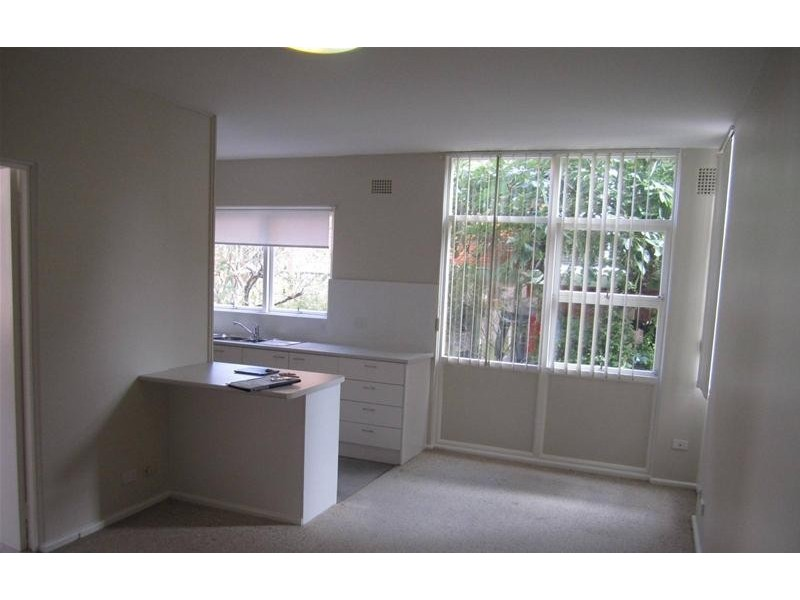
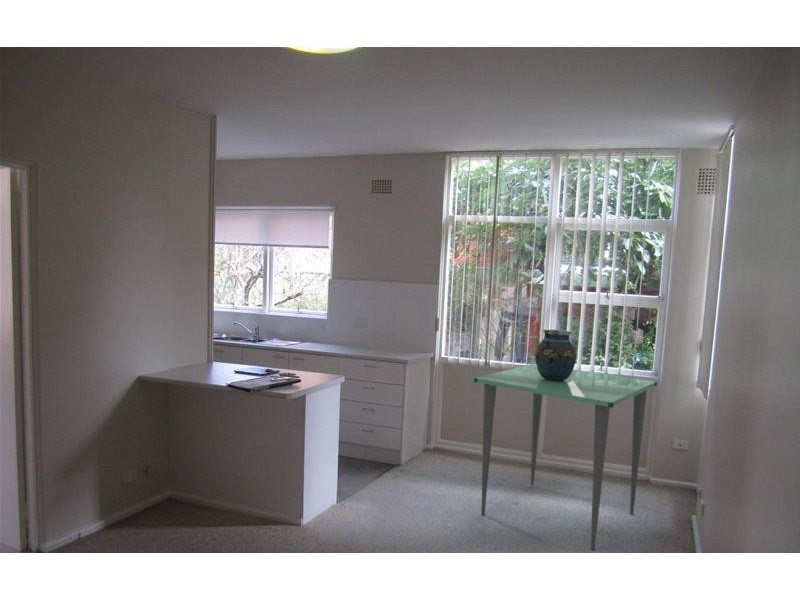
+ vase (555, 355)
+ dining table (537, 445)
